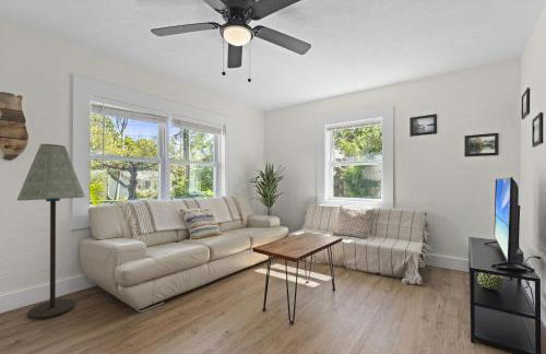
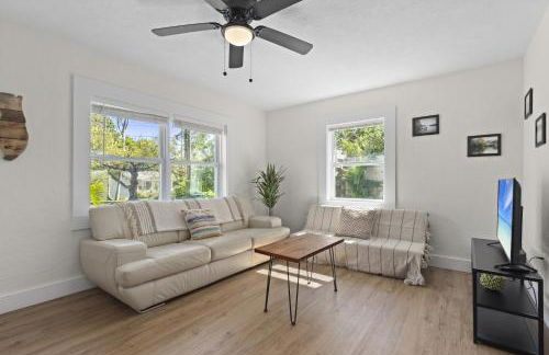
- floor lamp (52, 226)
